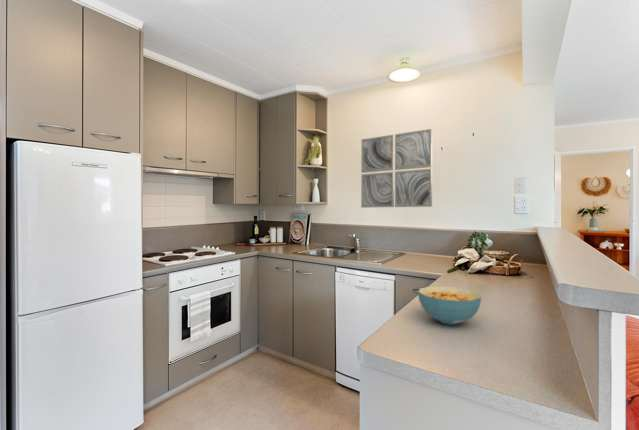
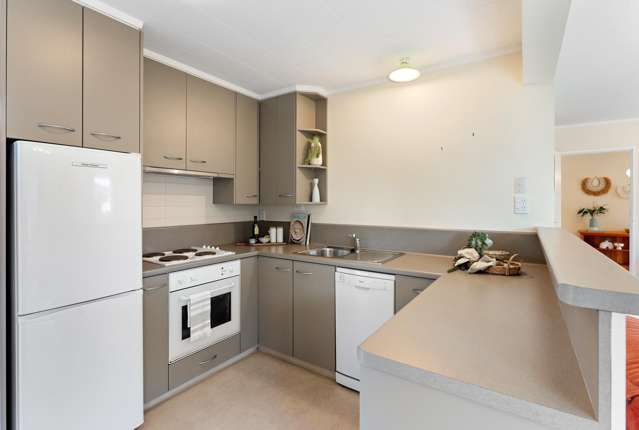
- cereal bowl (448, 307)
- wall art (395, 169)
